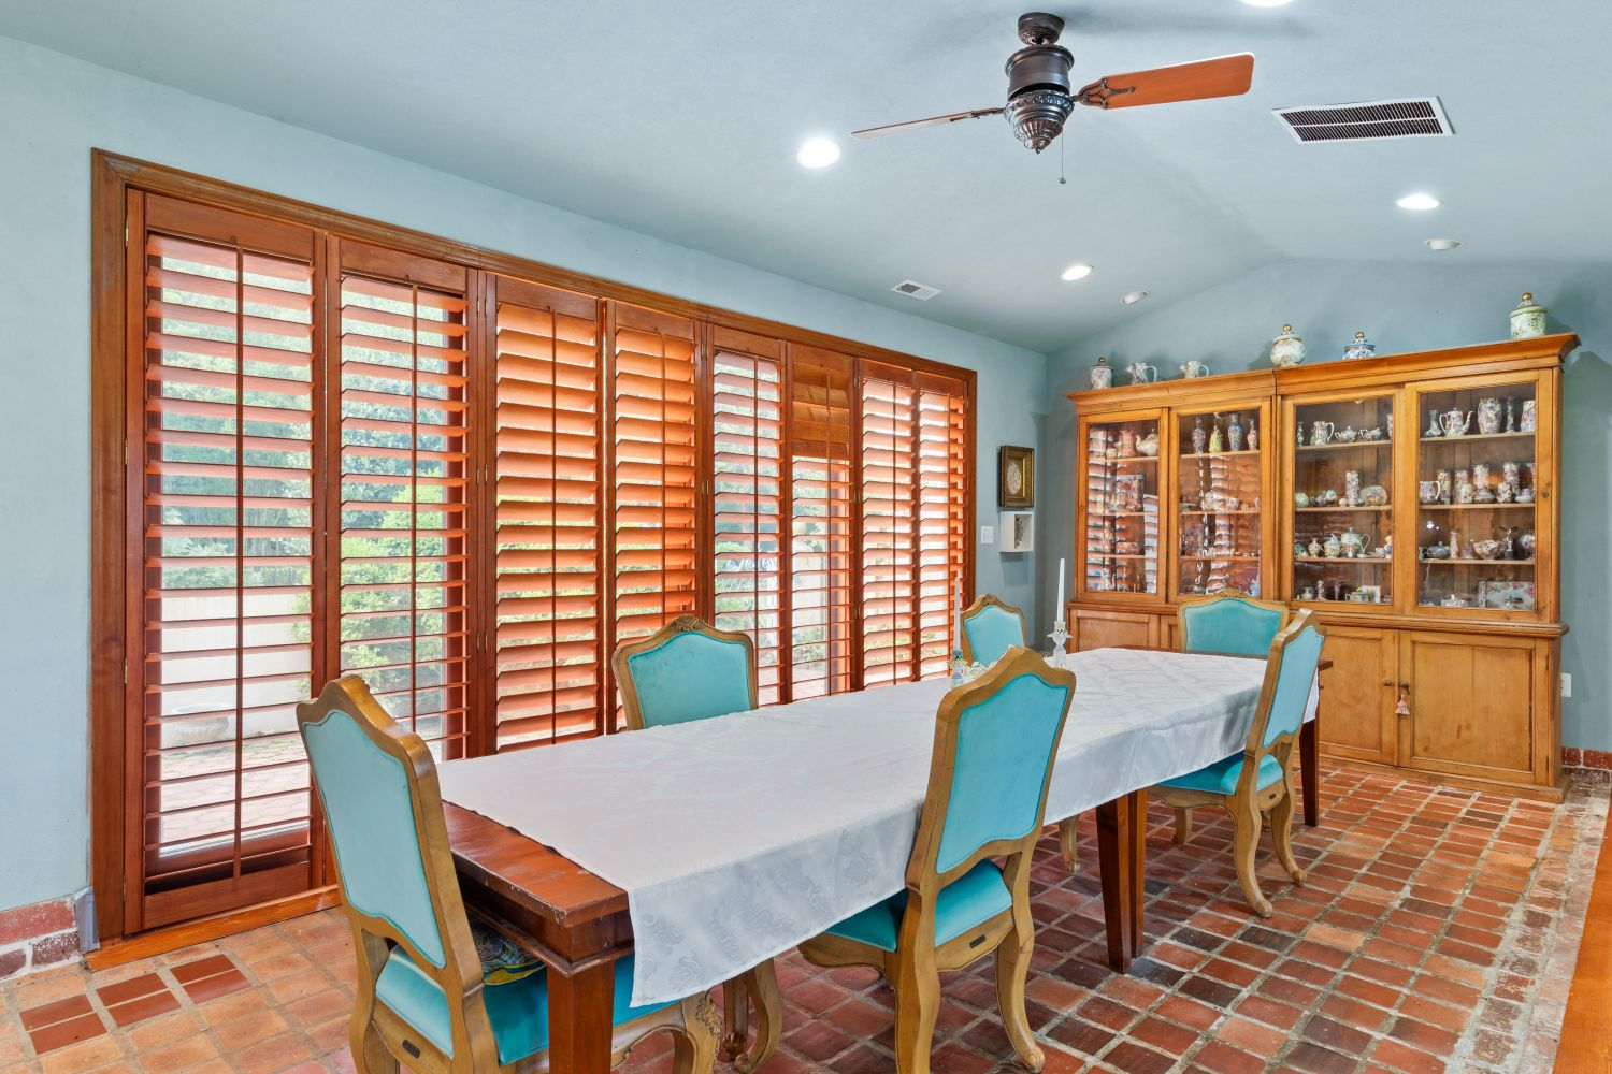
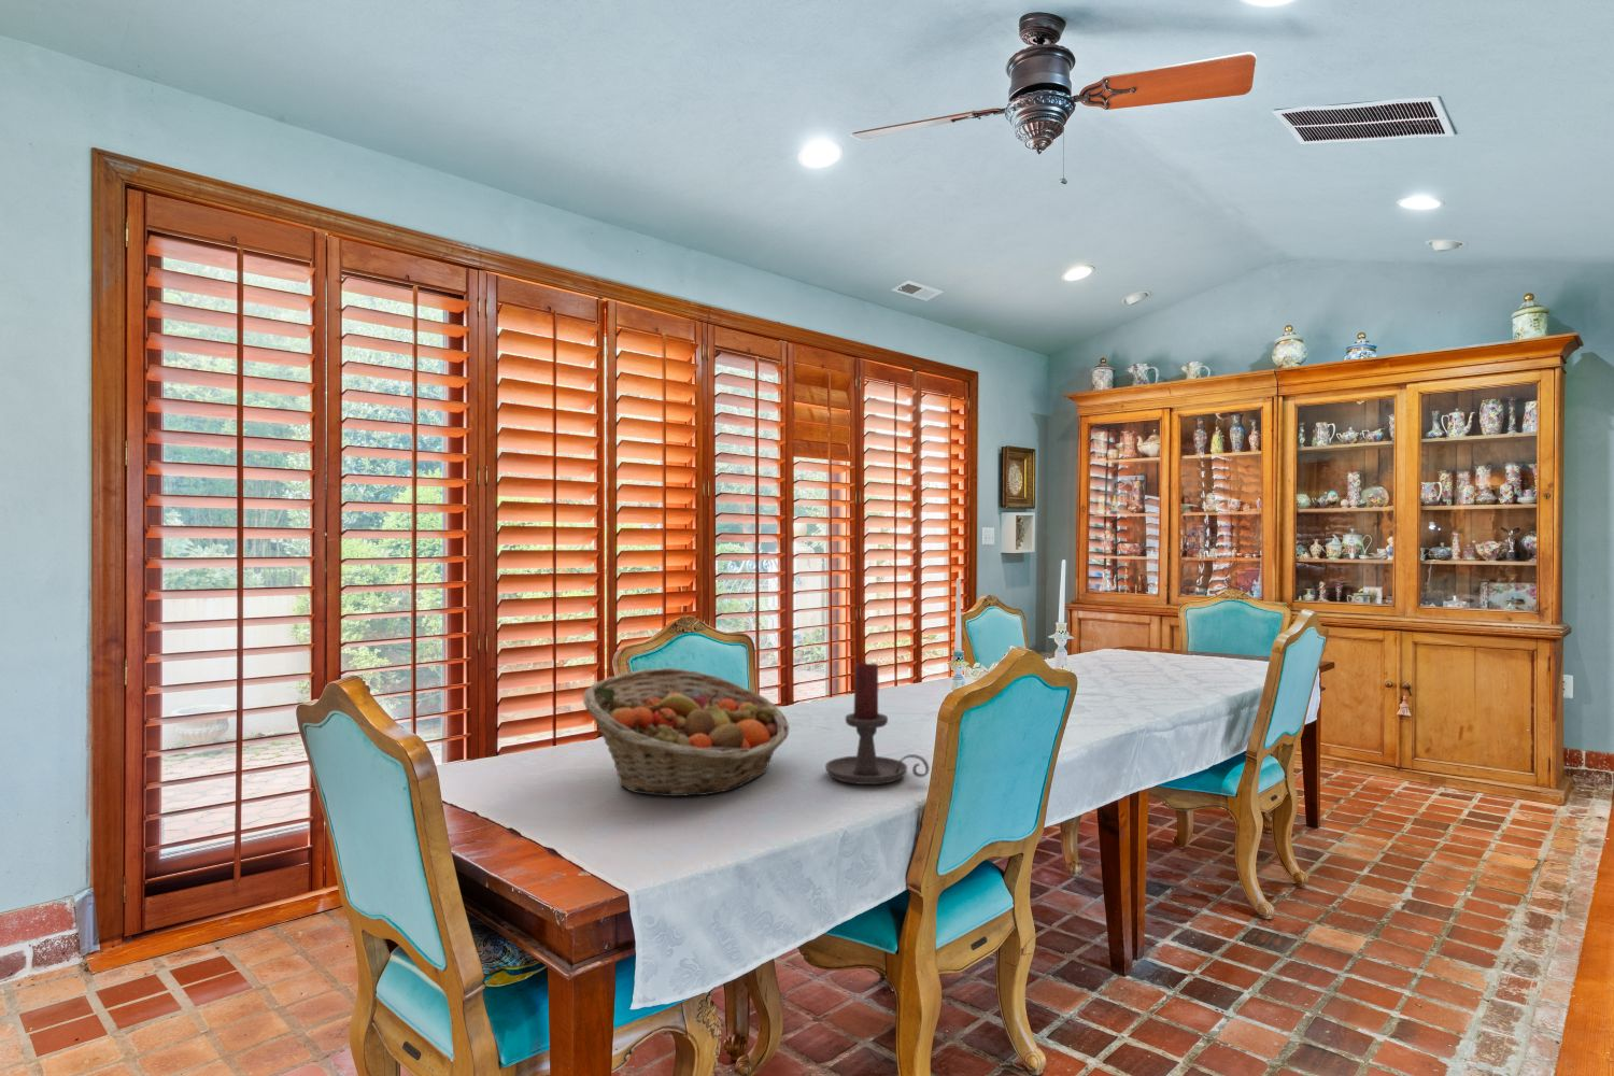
+ fruit basket (688, 727)
+ candle holder (877, 719)
